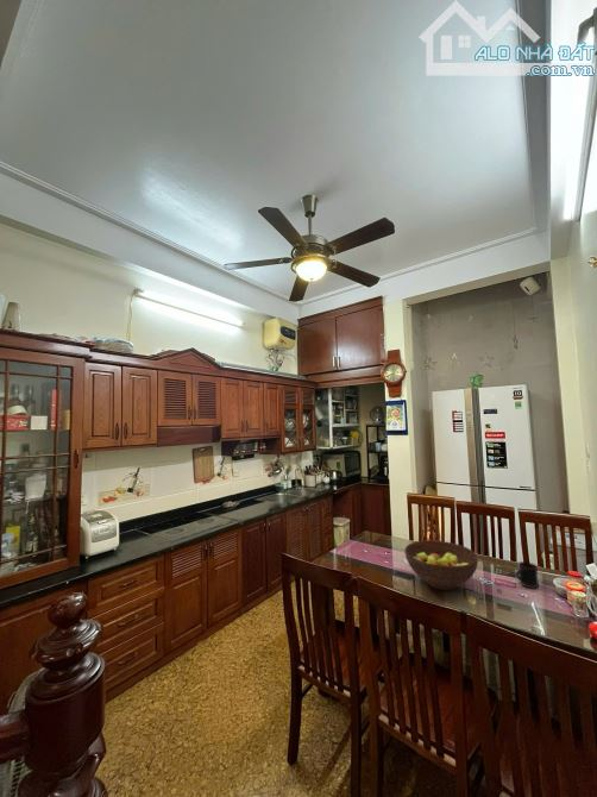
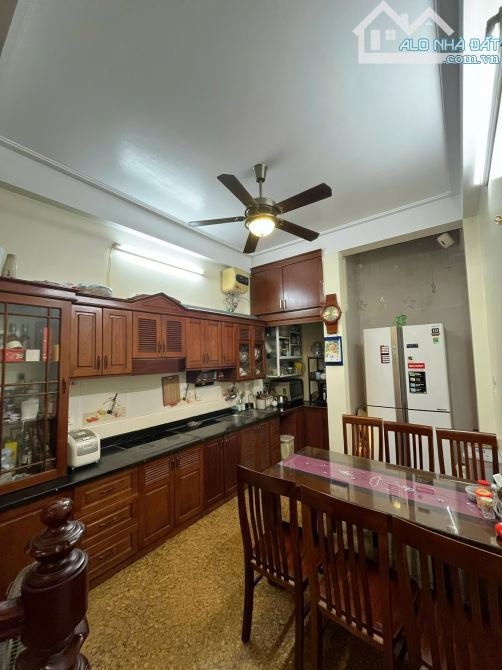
- mug (524, 575)
- fruit bowl (440, 567)
